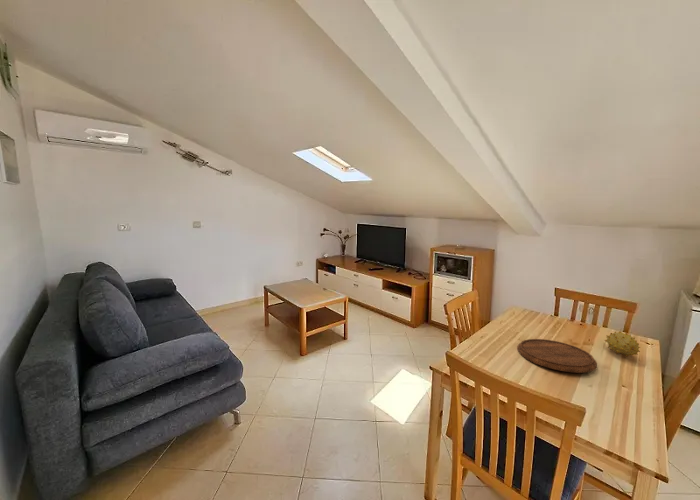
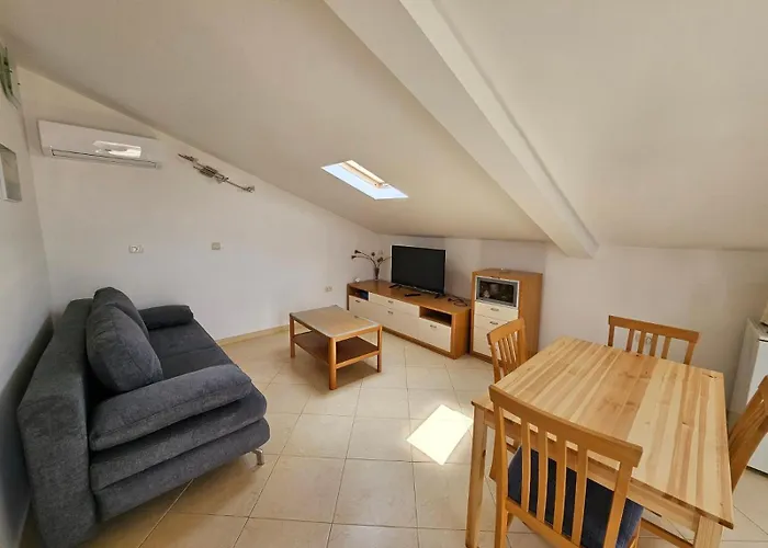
- fruit (621, 342)
- cutting board (554, 353)
